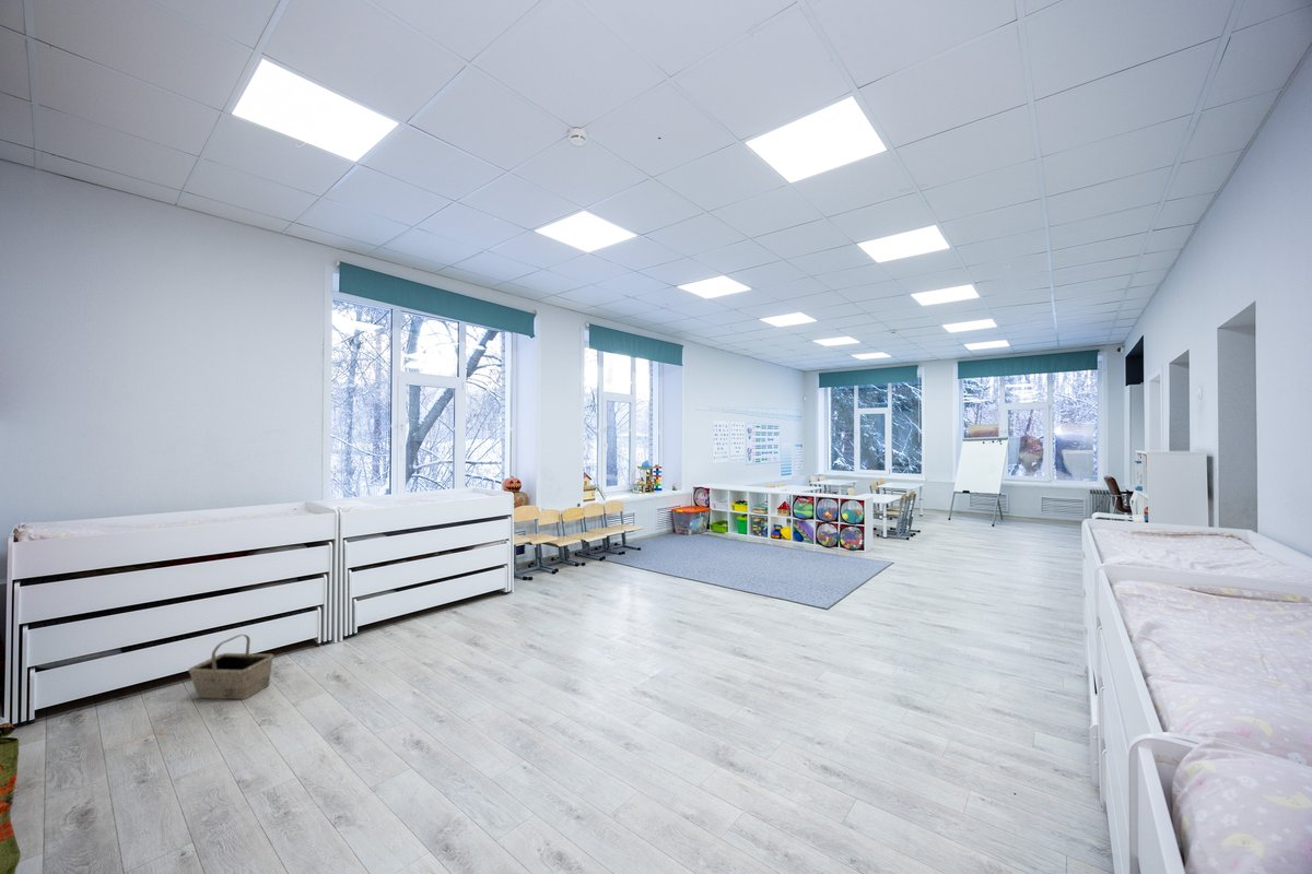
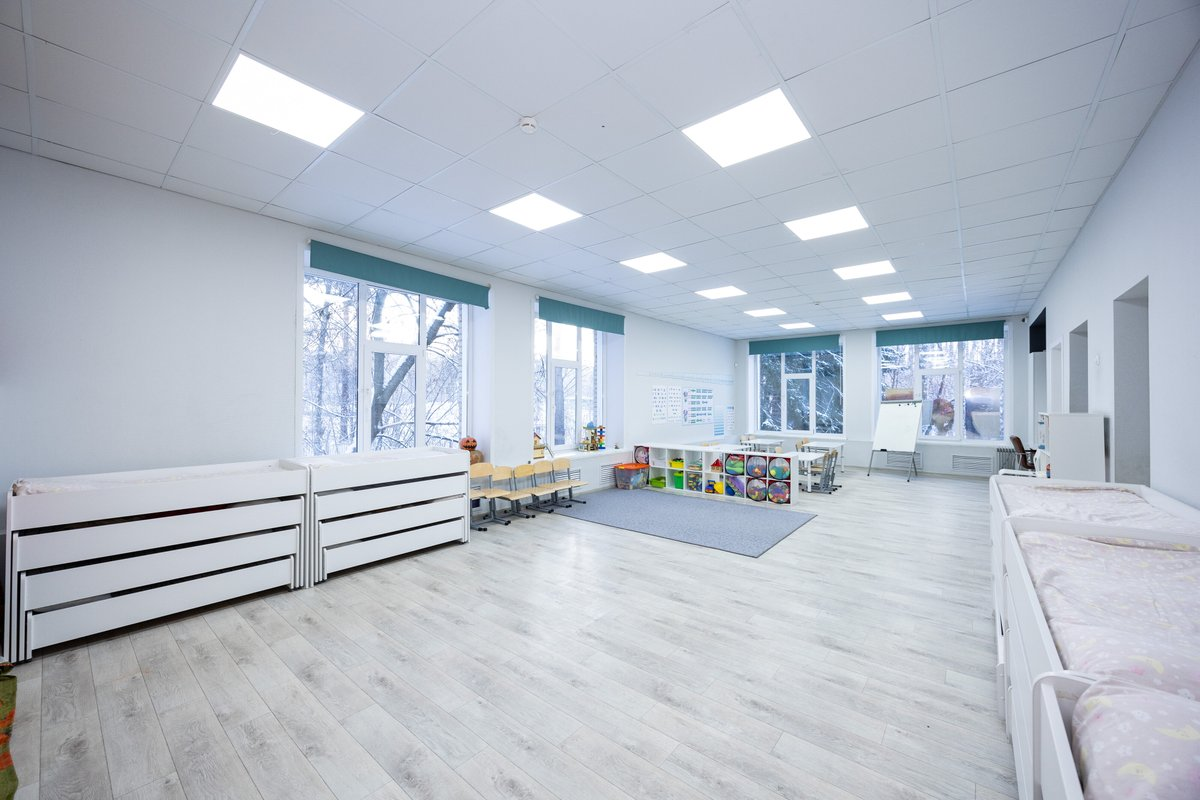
- basket (232, 664)
